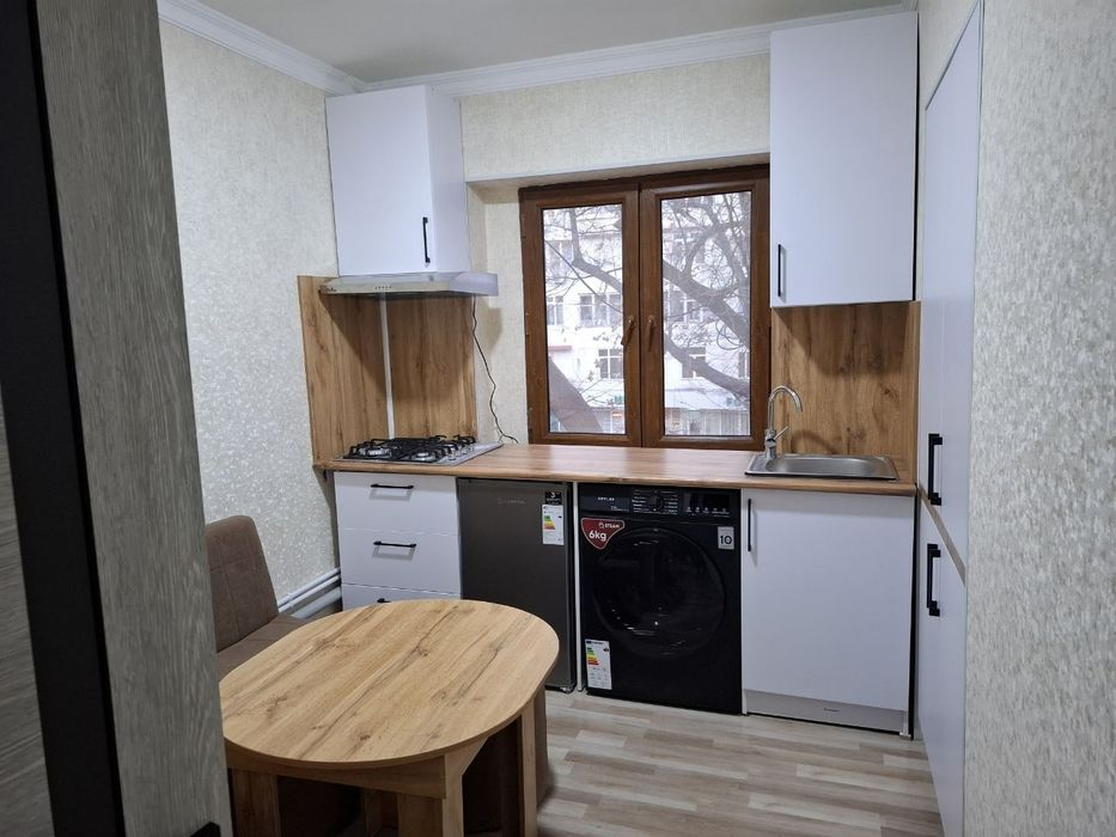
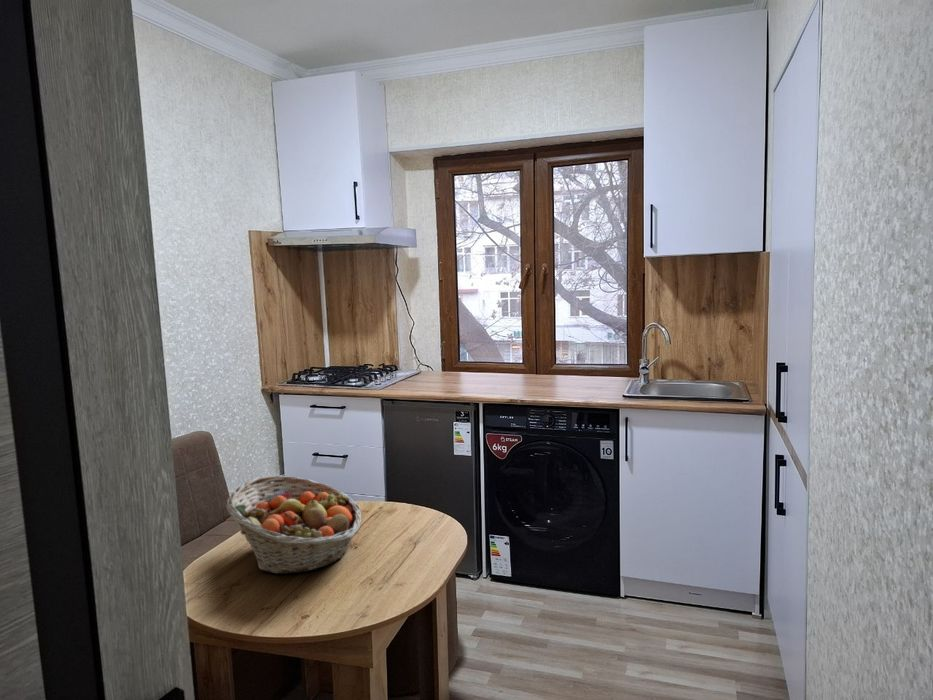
+ fruit basket (297, 518)
